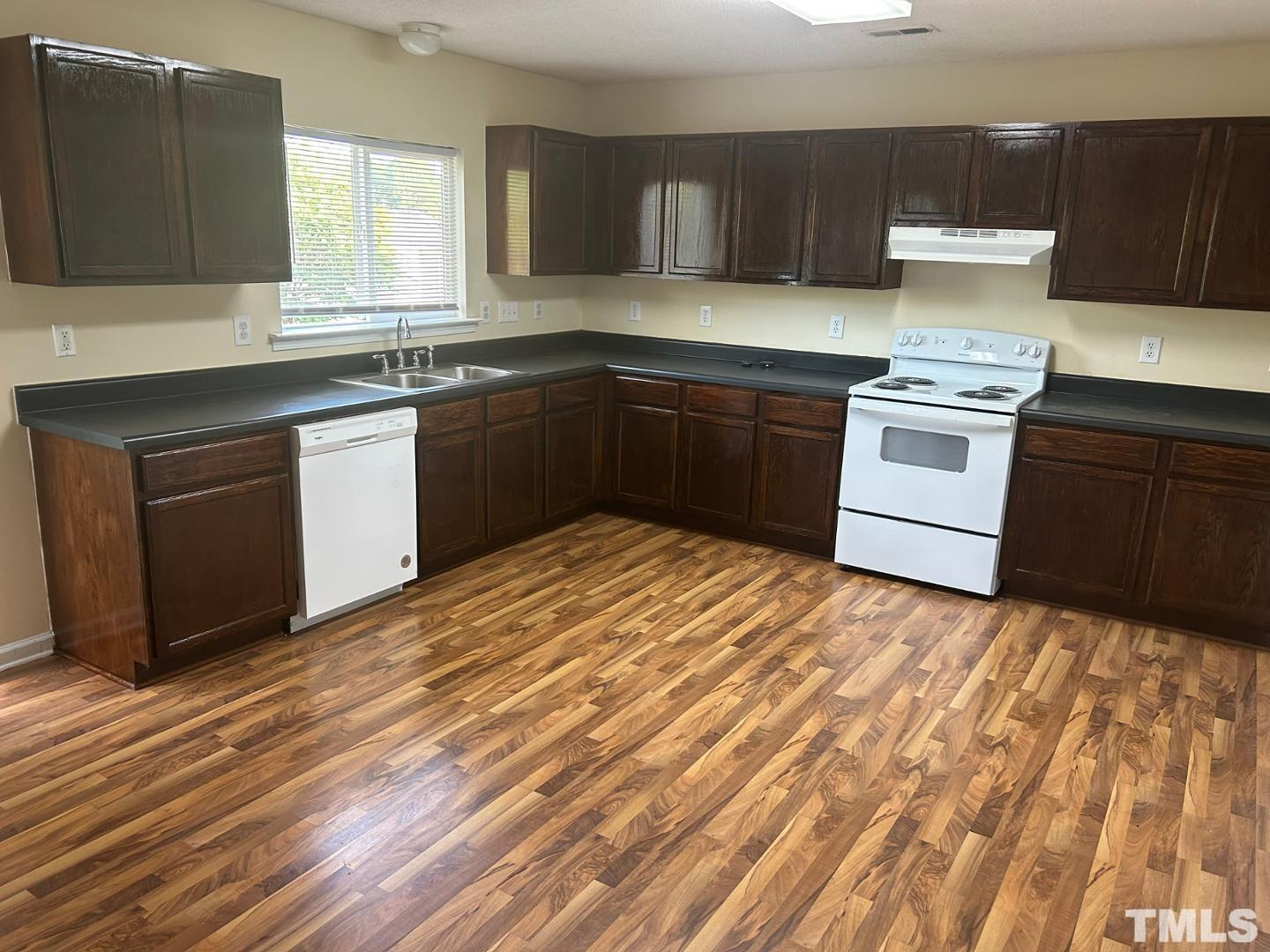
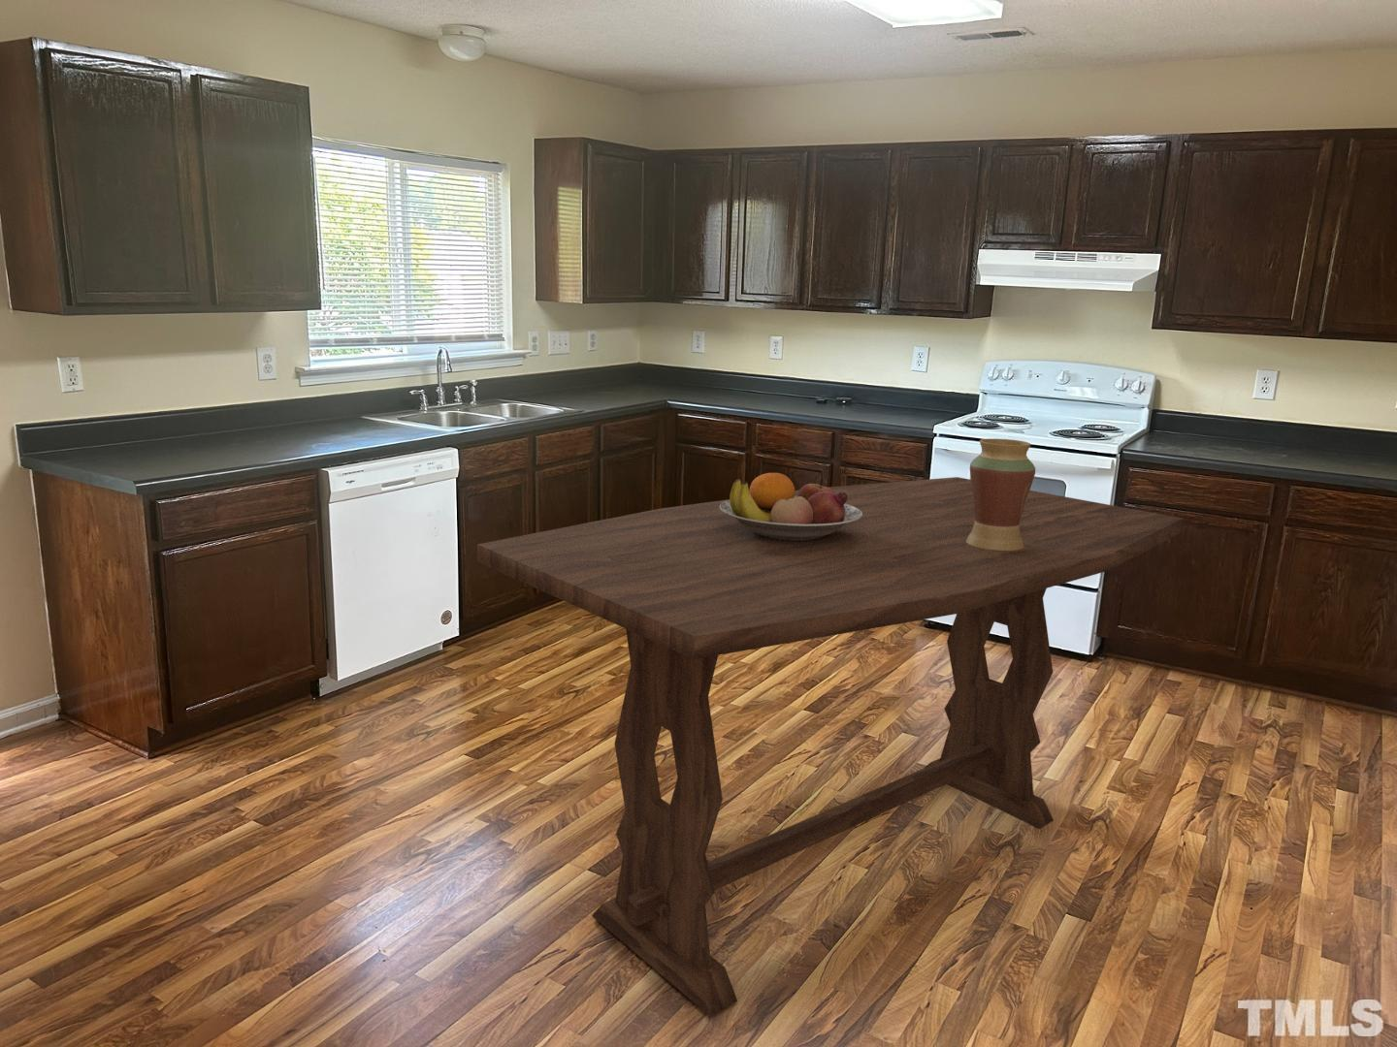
+ fruit bowl (791, 503)
+ vase (999, 493)
+ dining table (848, 632)
